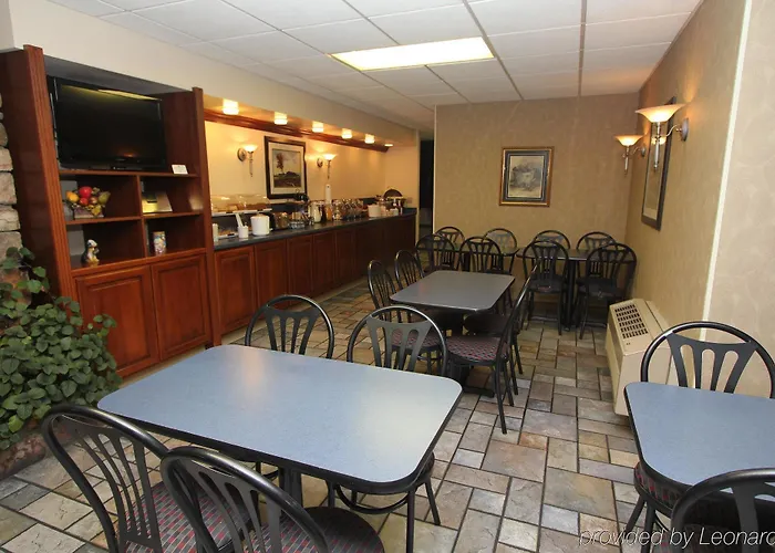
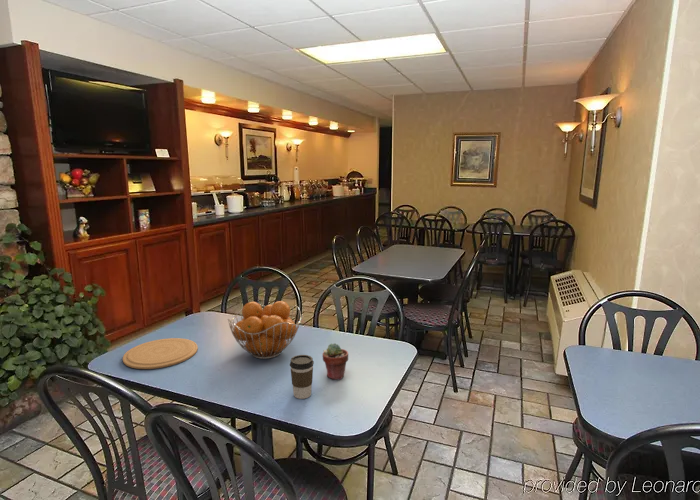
+ plate (161, 351)
+ potted succulent (335, 359)
+ fruit basket (265, 327)
+ coffee cup (302, 376)
